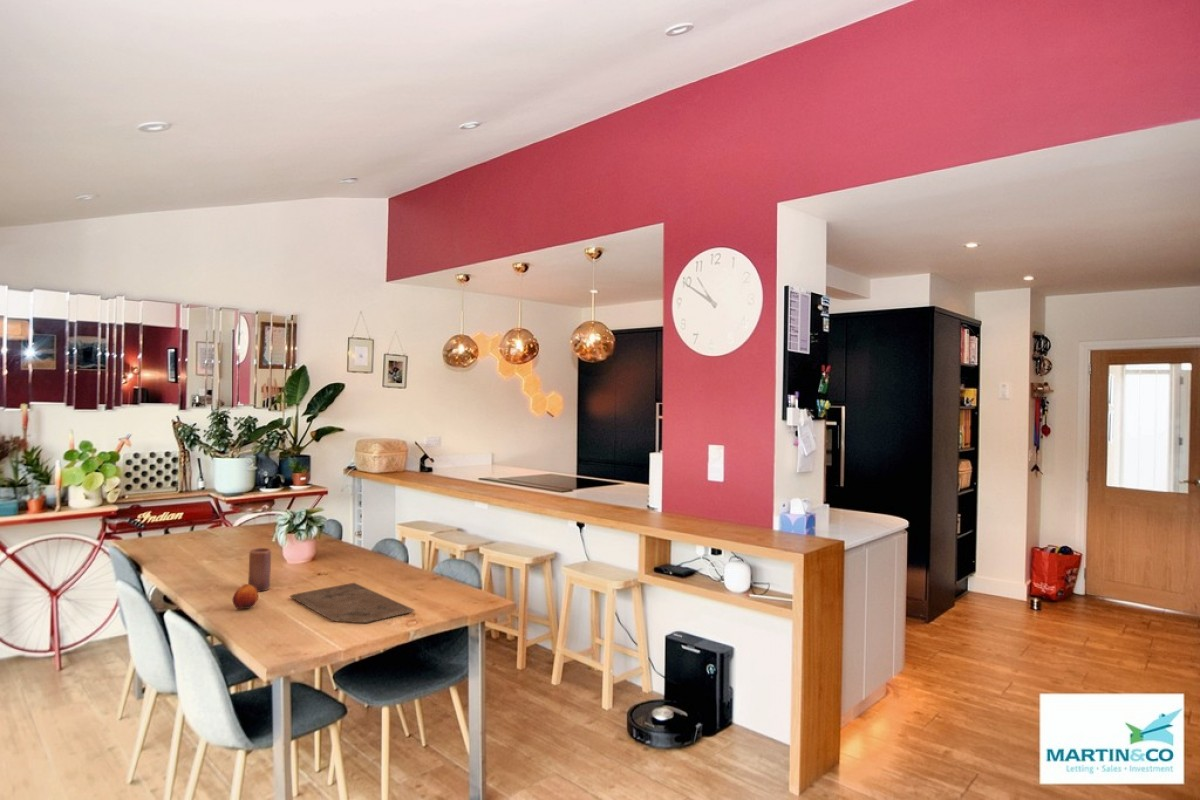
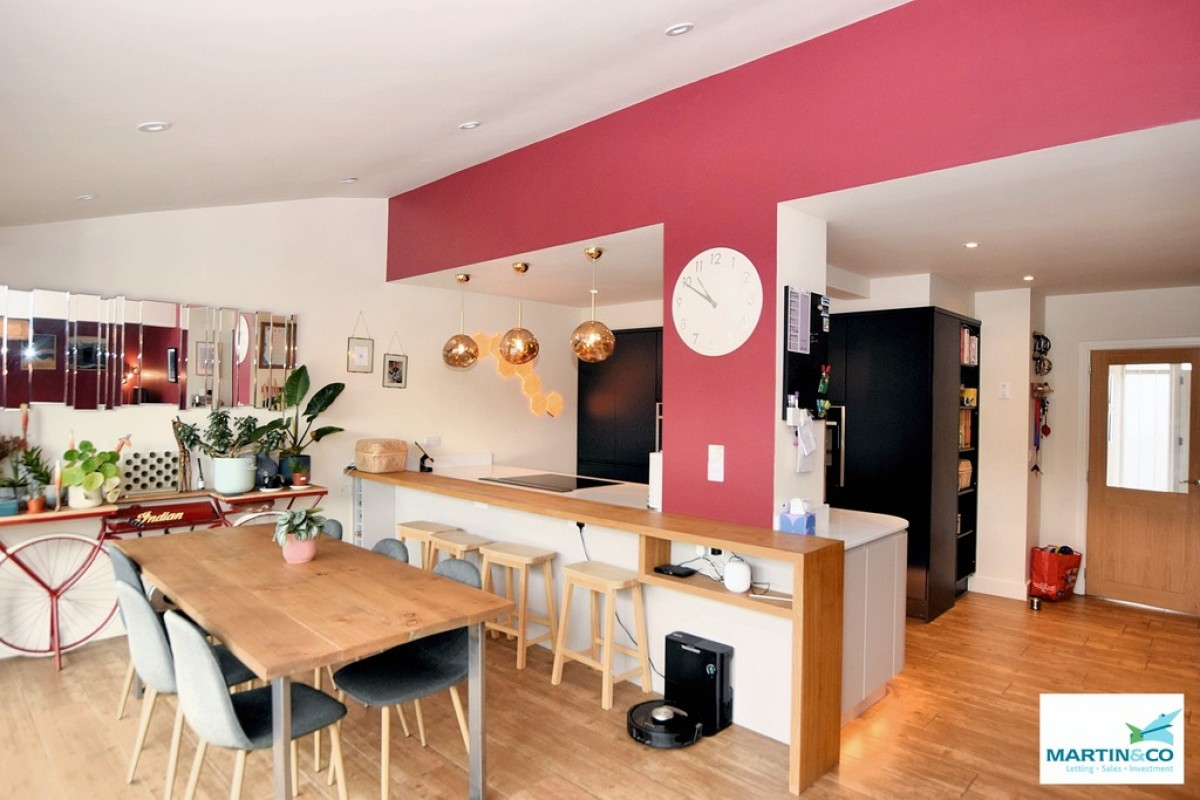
- cutting board (350, 602)
- candle (259, 569)
- fruit (245, 596)
